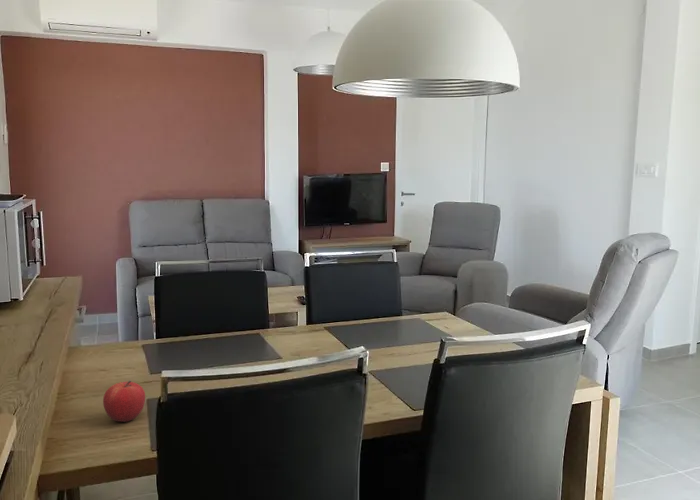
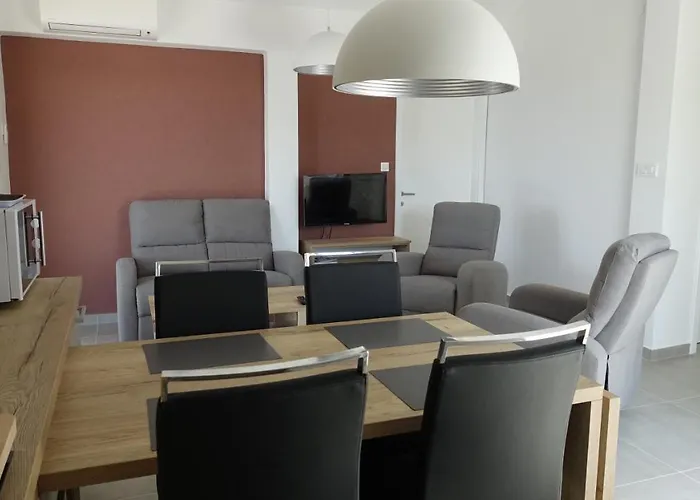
- fruit (124, 400)
